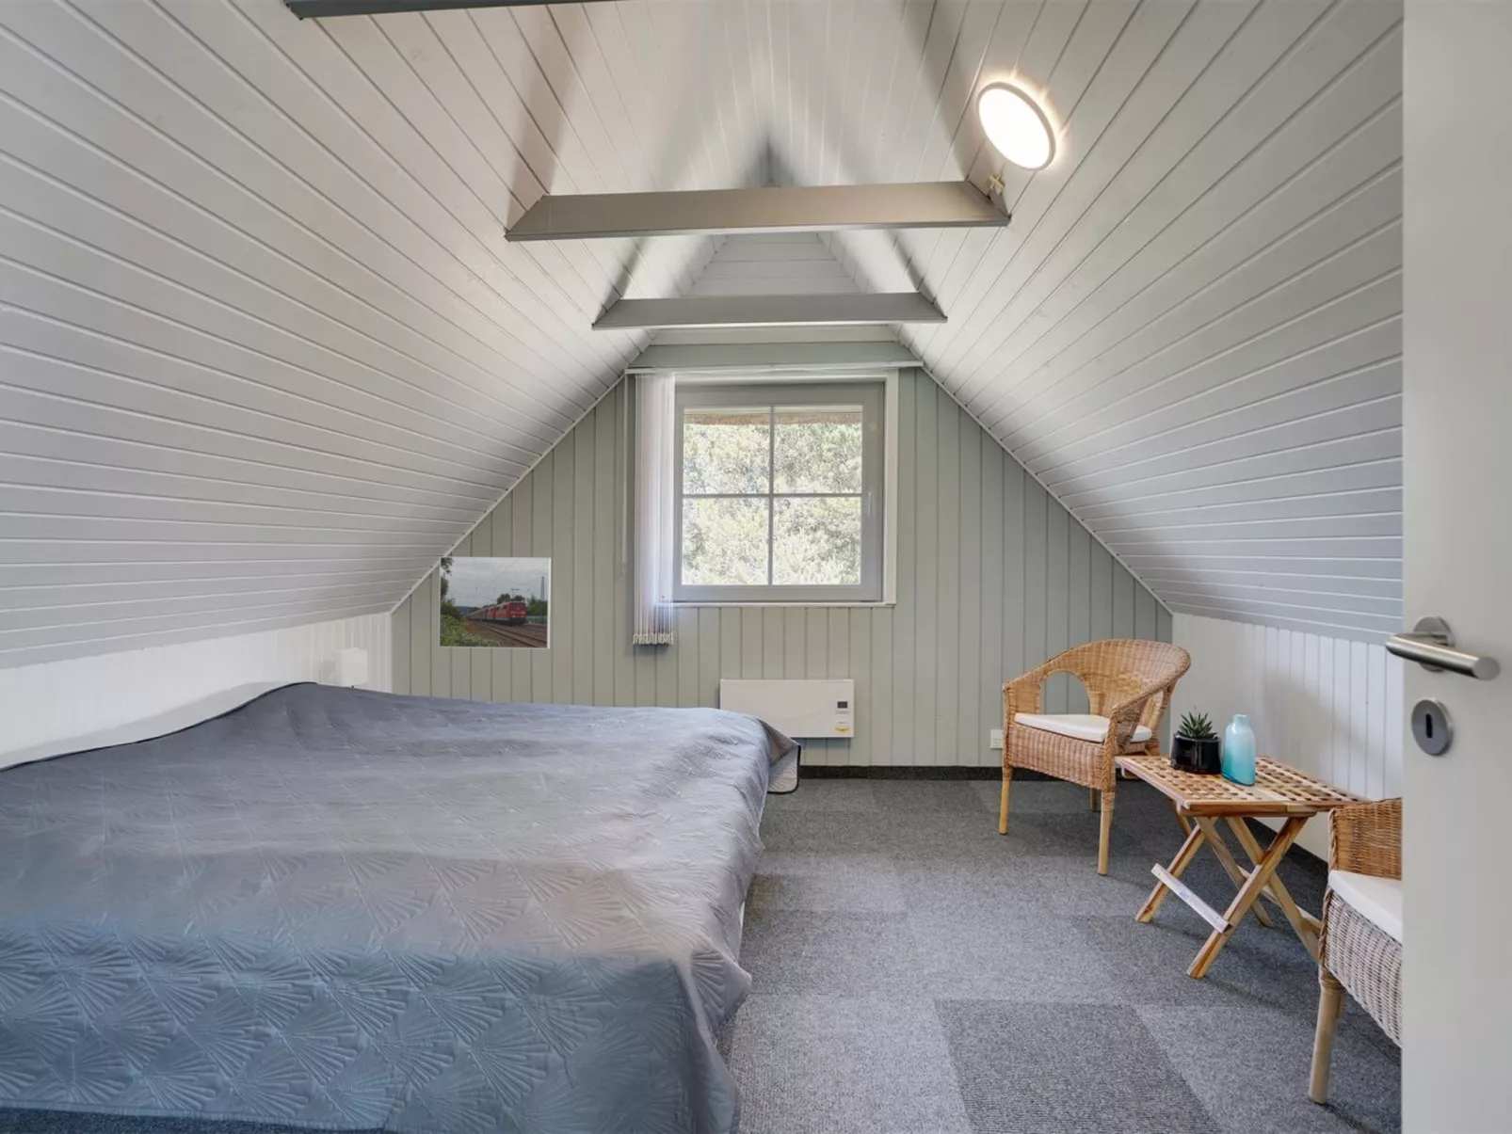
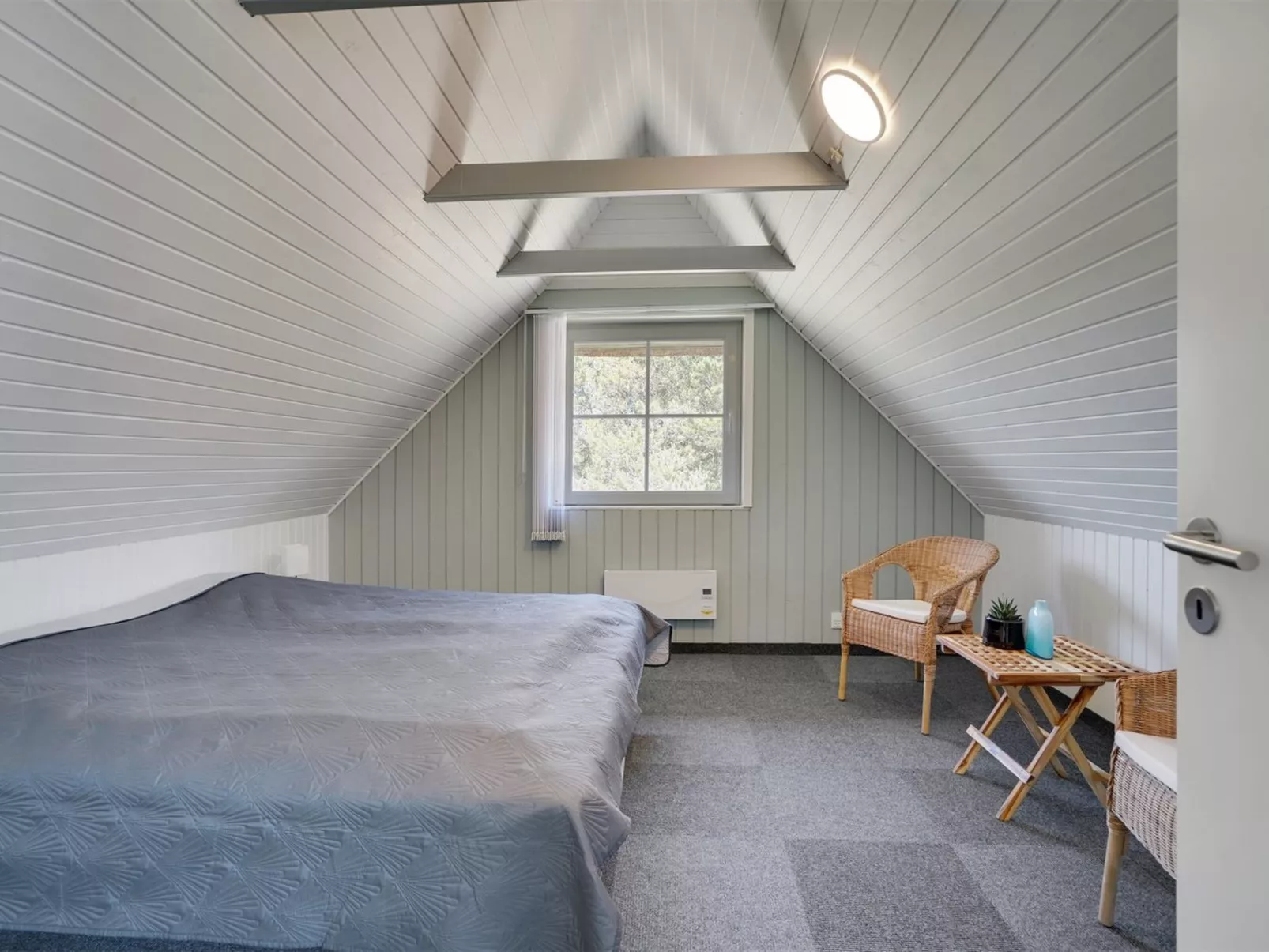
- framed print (494, 603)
